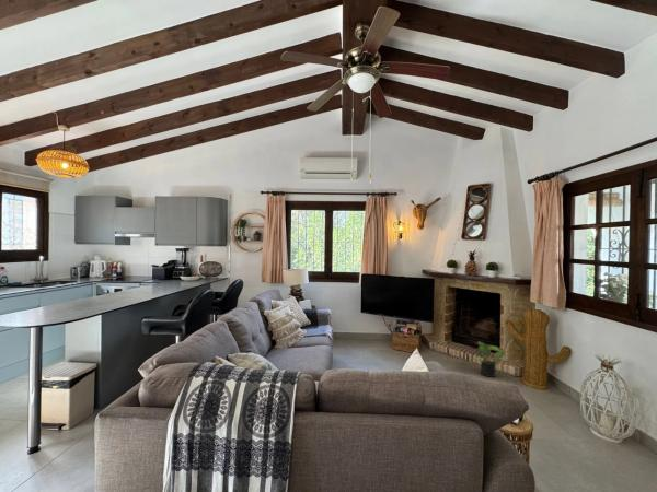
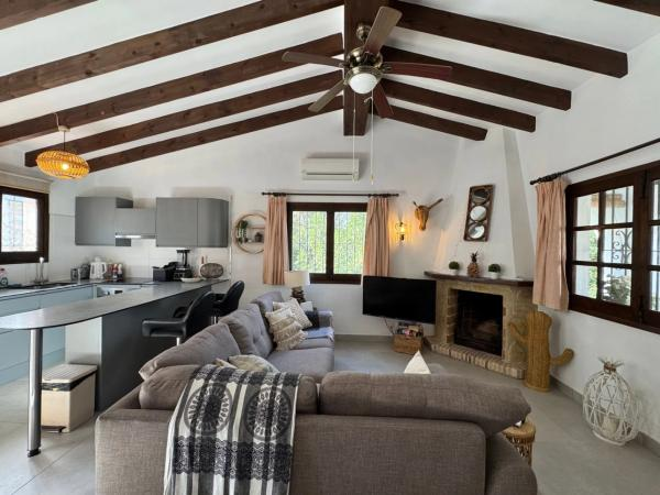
- potted plant (484, 356)
